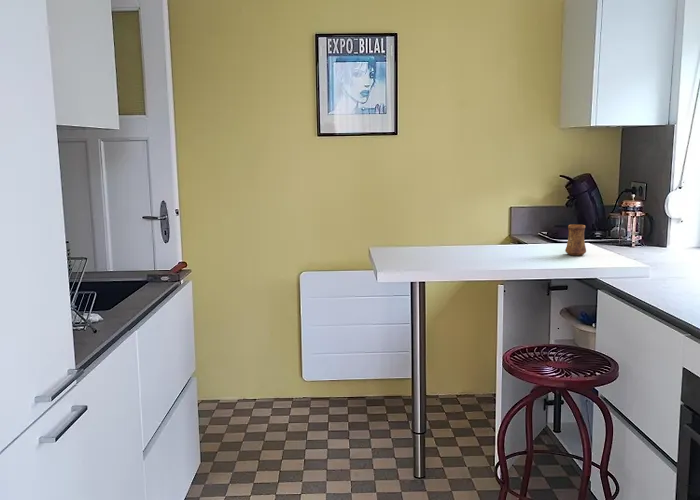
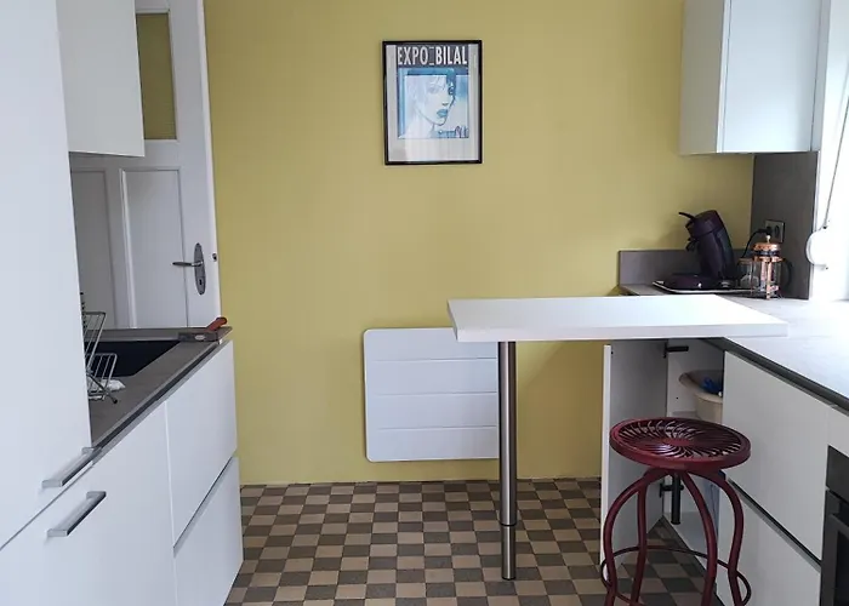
- cup (576, 239)
